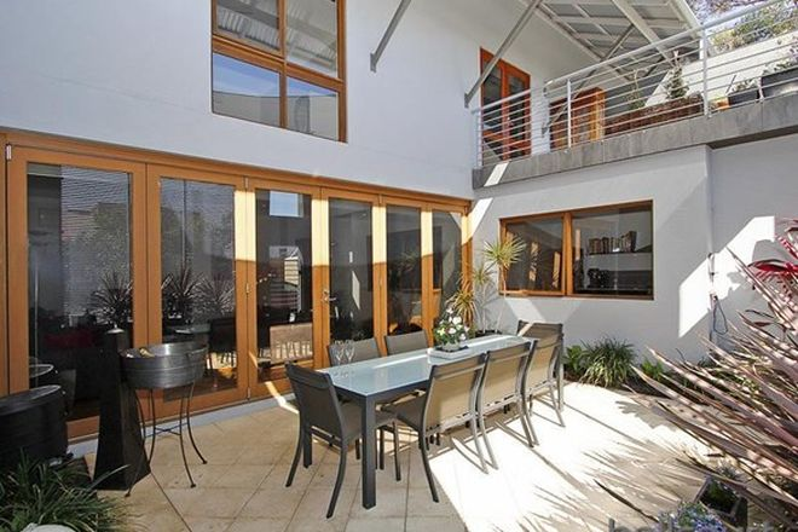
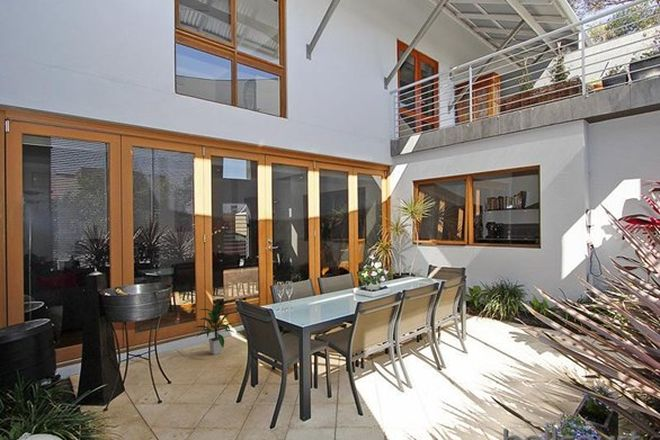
+ indoor plant (215, 327)
